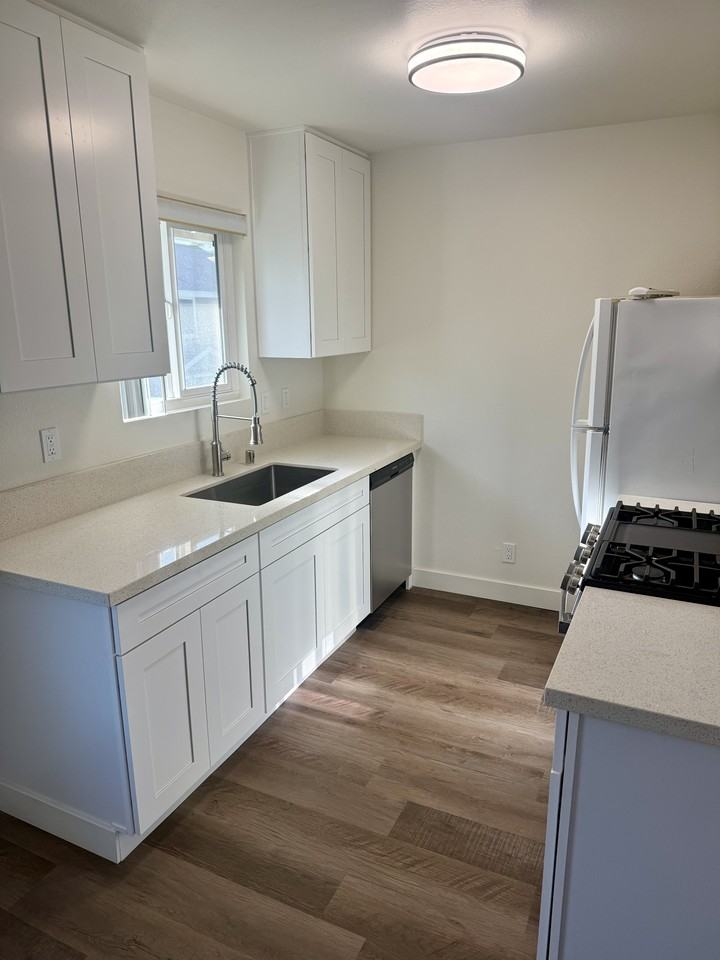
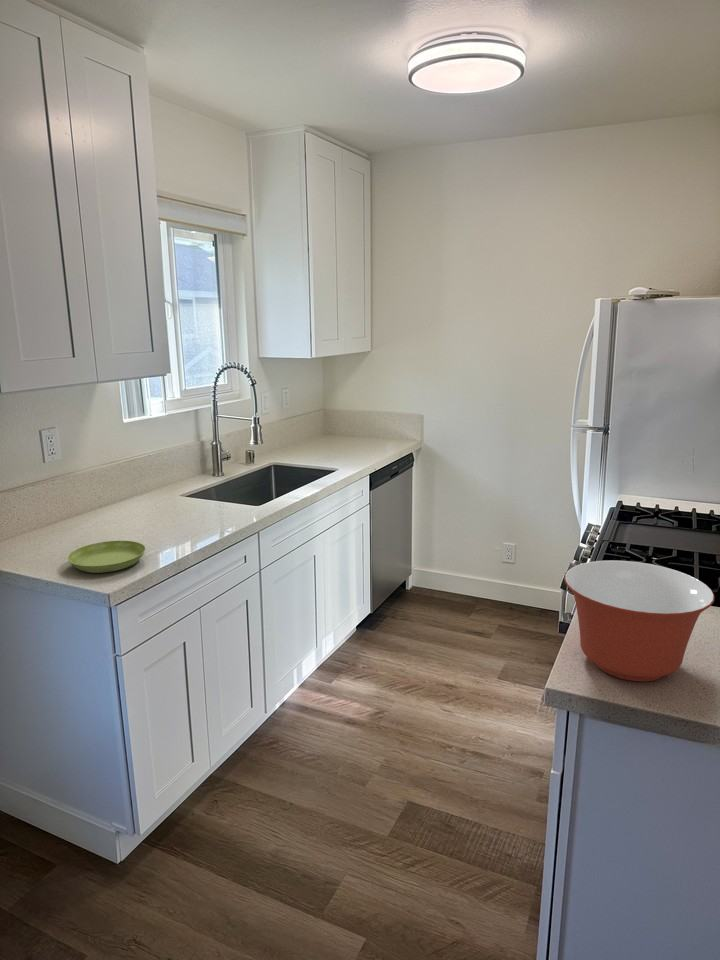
+ saucer (107, 557)
+ mixing bowl (632, 624)
